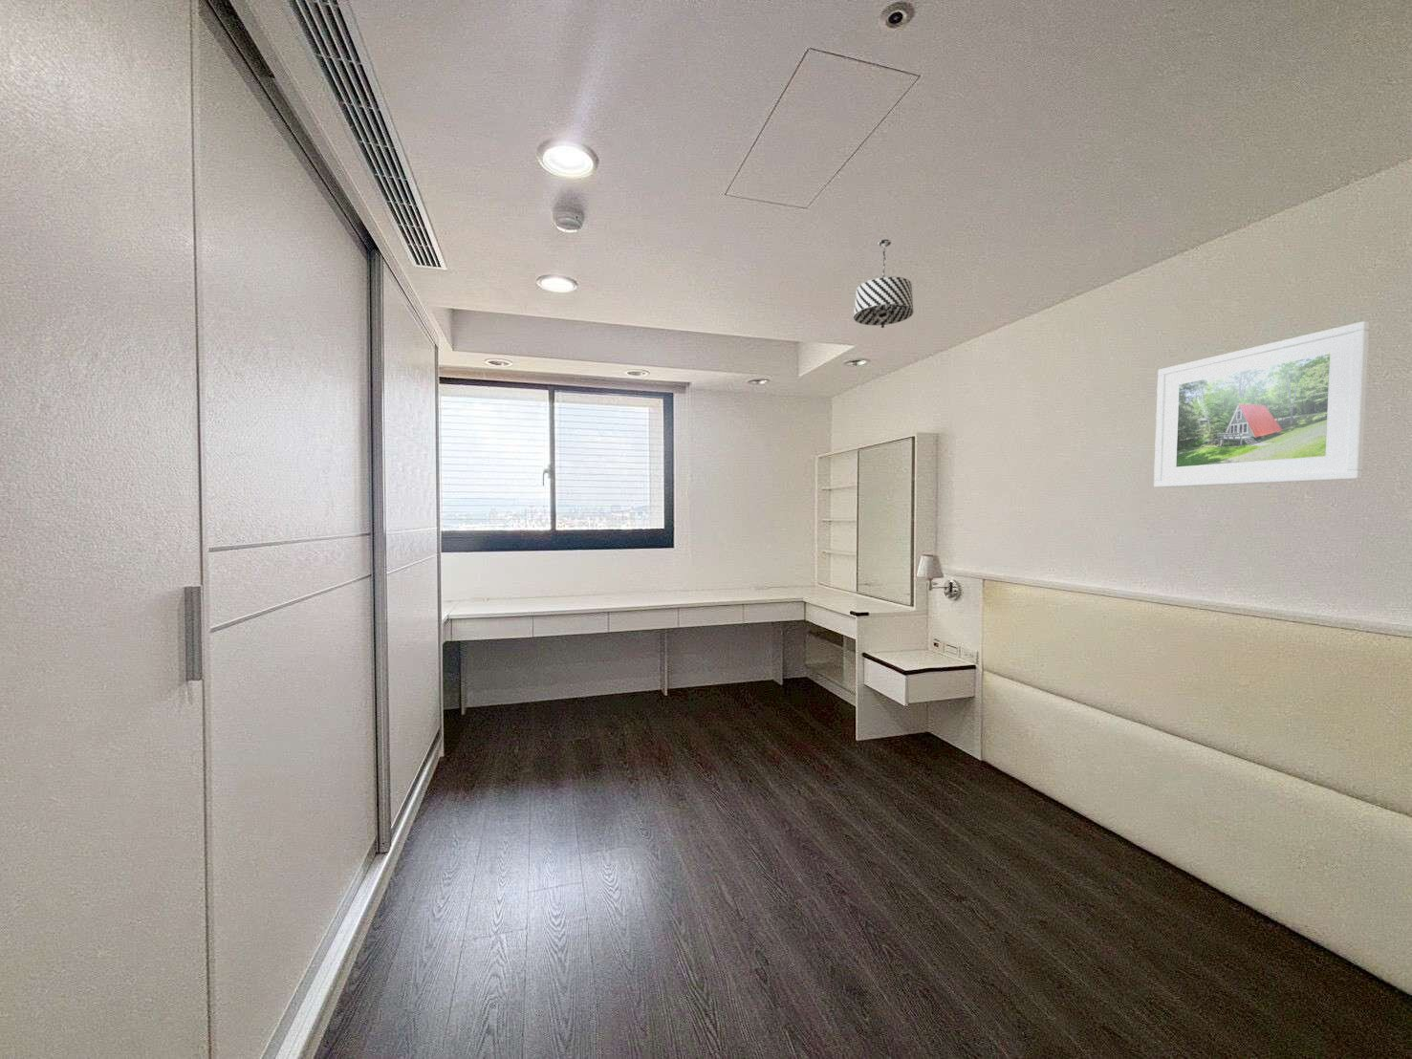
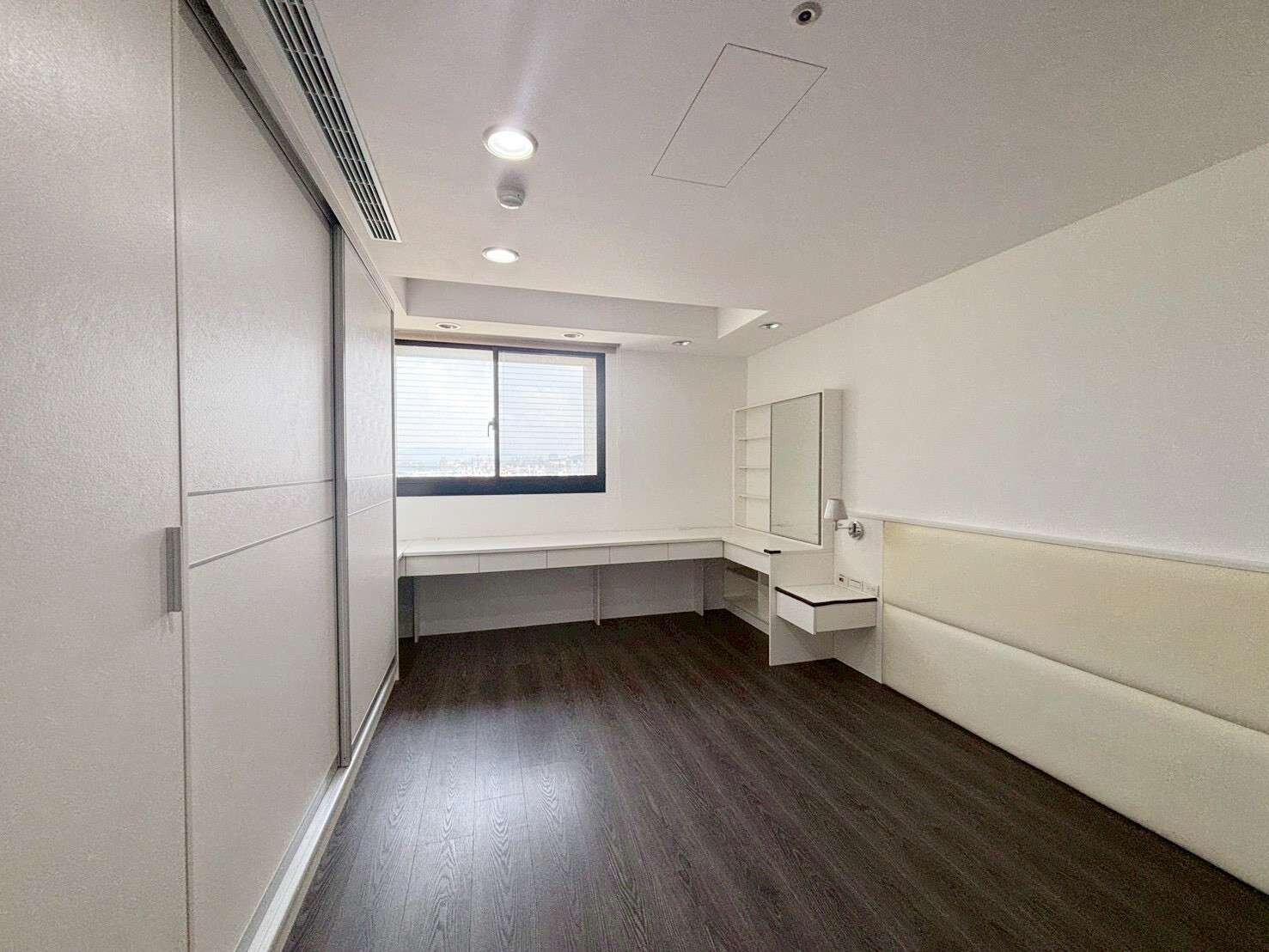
- pendant light (883, 285)
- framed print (1246, 416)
